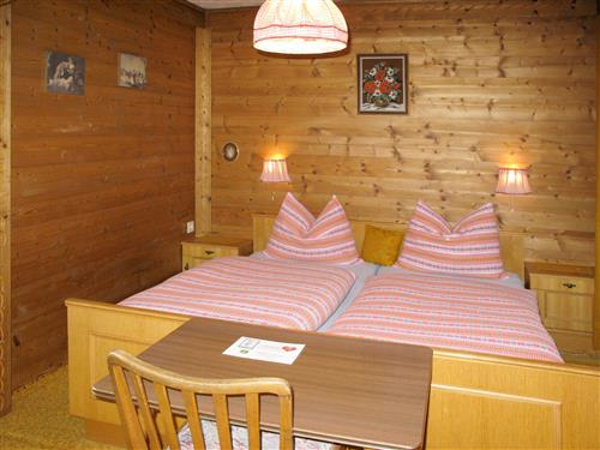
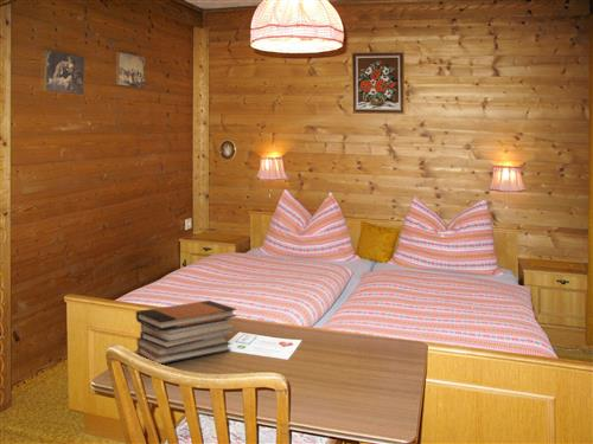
+ book stack (186, 330)
